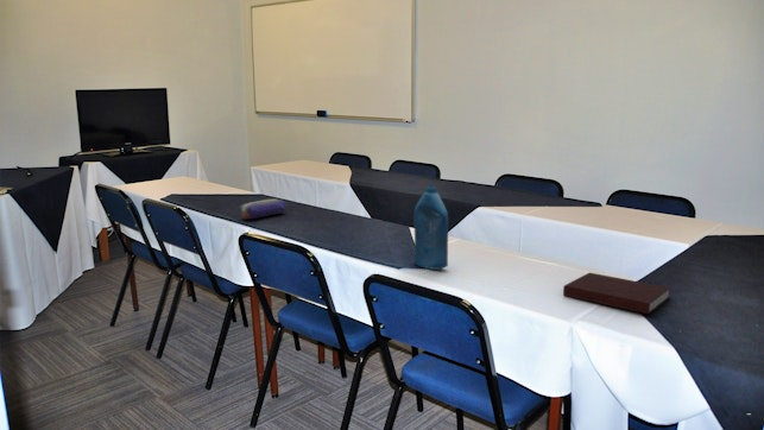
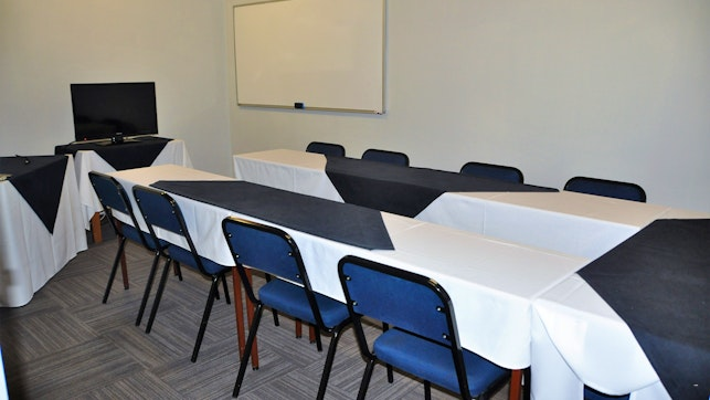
- bottle (430, 227)
- pencil case (264, 208)
- notebook (615, 291)
